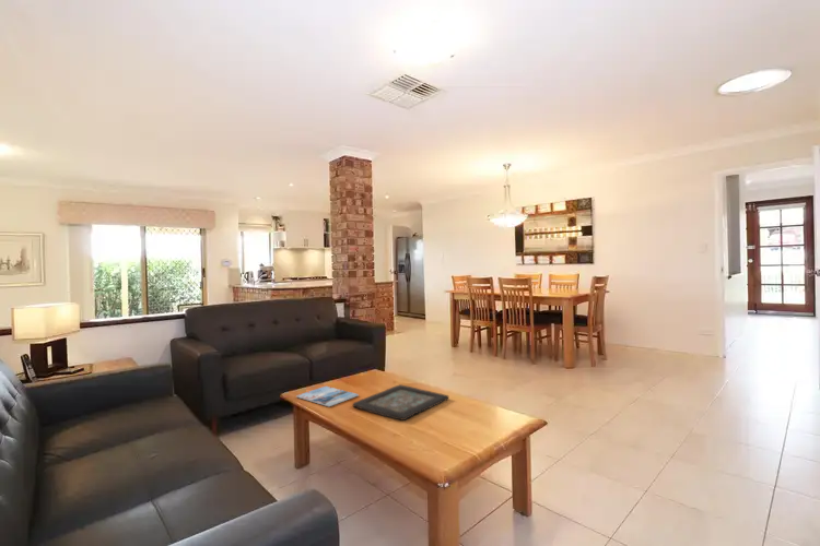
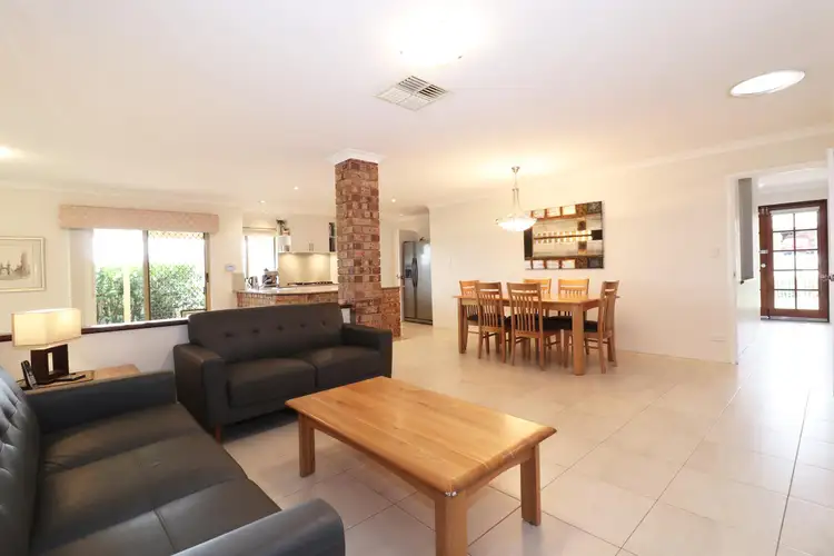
- magazine (327, 395)
- decorative tray (401, 401)
